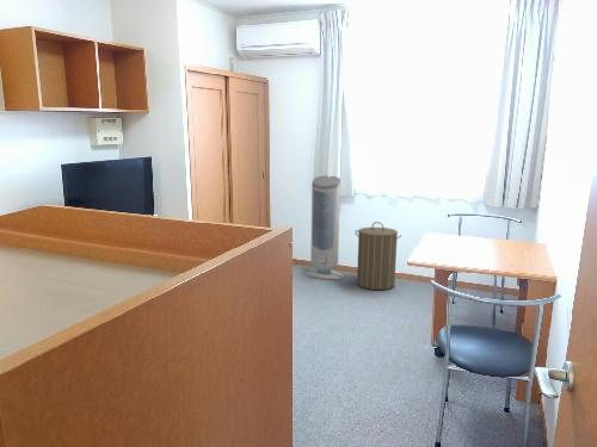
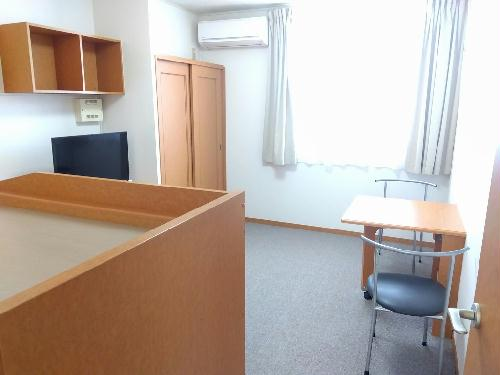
- laundry hamper (376, 253)
- air purifier (325, 226)
